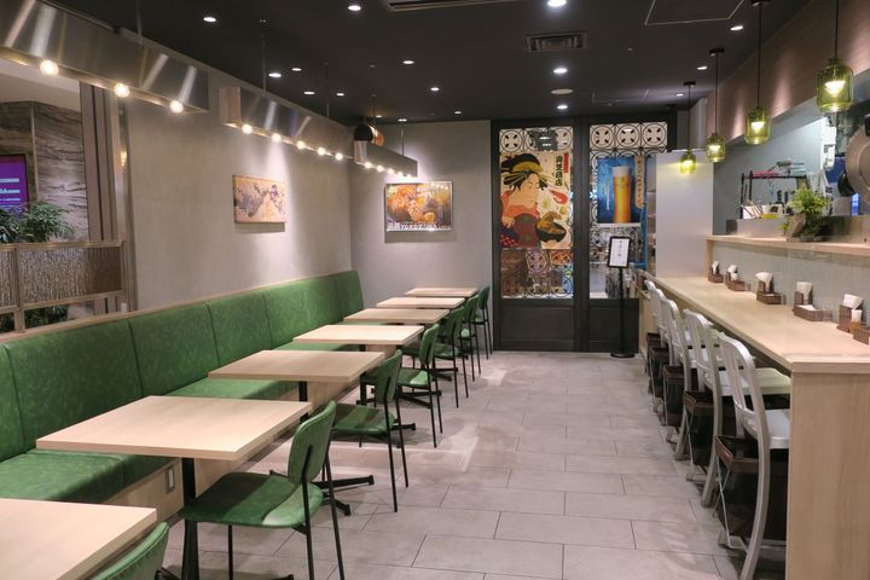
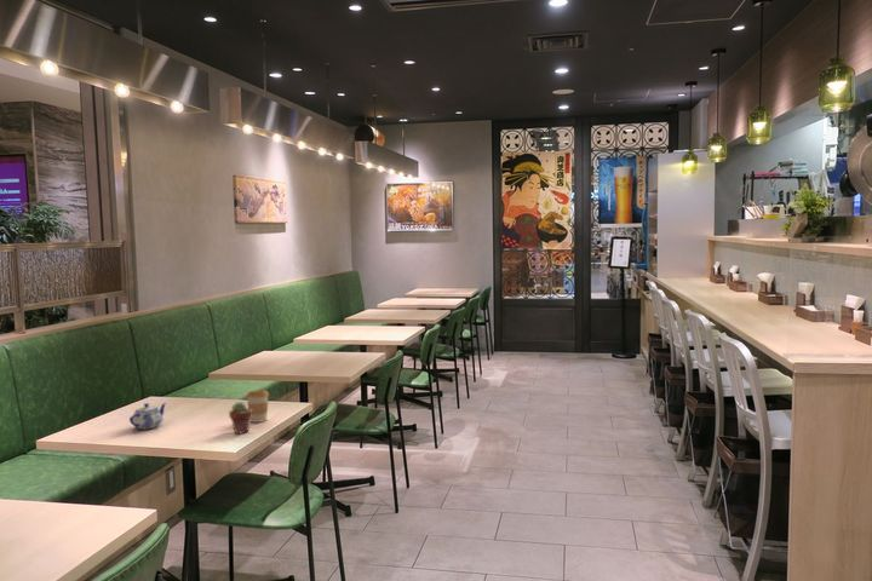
+ teapot (148, 414)
+ coffee cup (257, 404)
+ potted succulent (240, 416)
